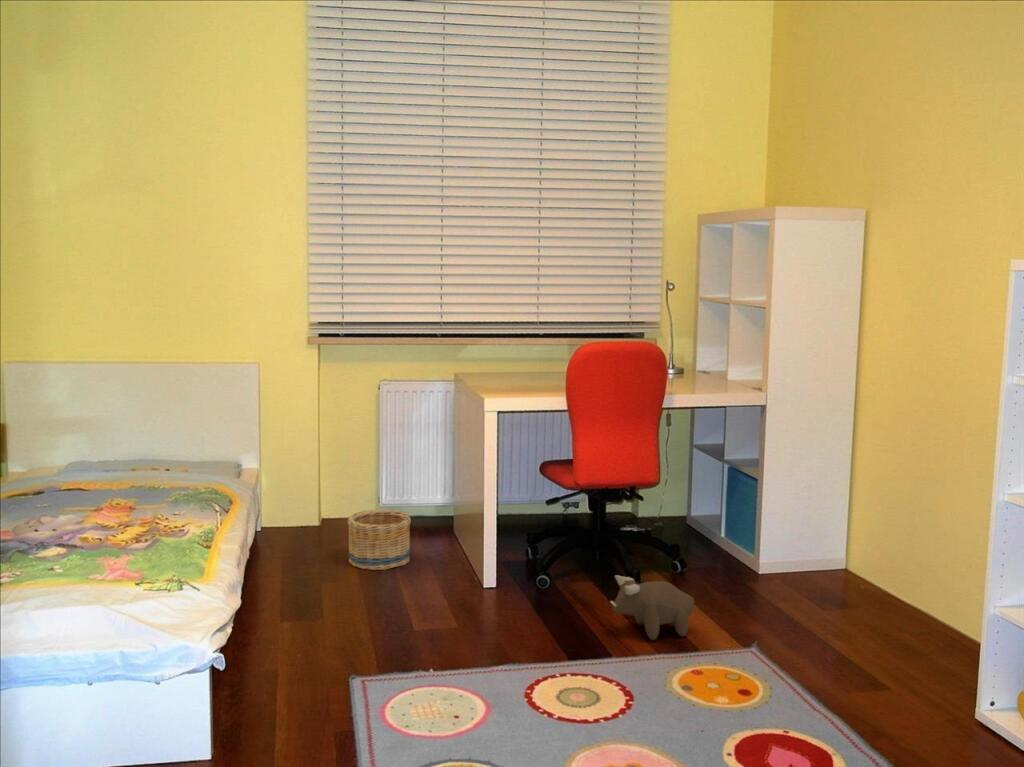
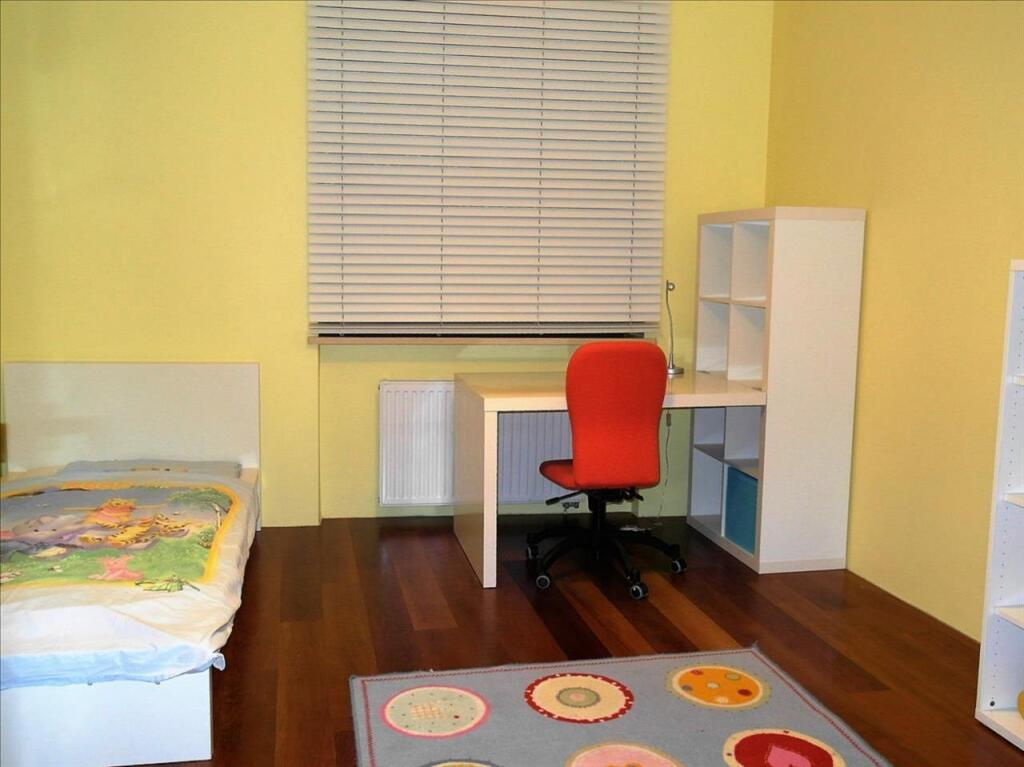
- plush toy (652, 605)
- basket (379, 538)
